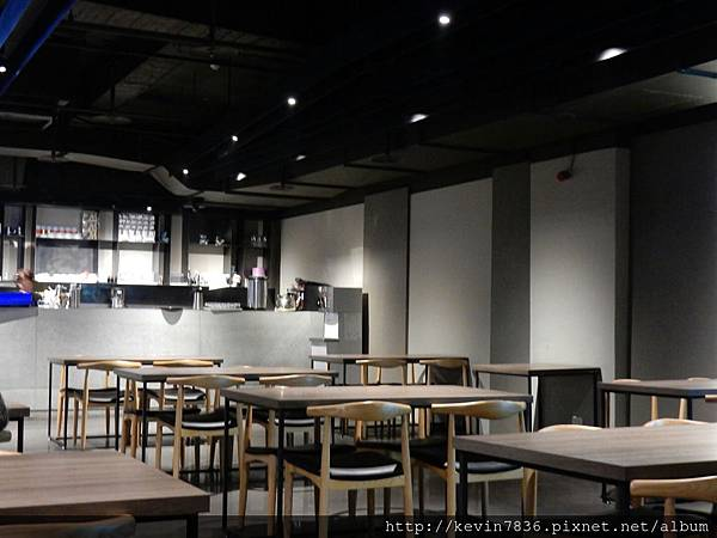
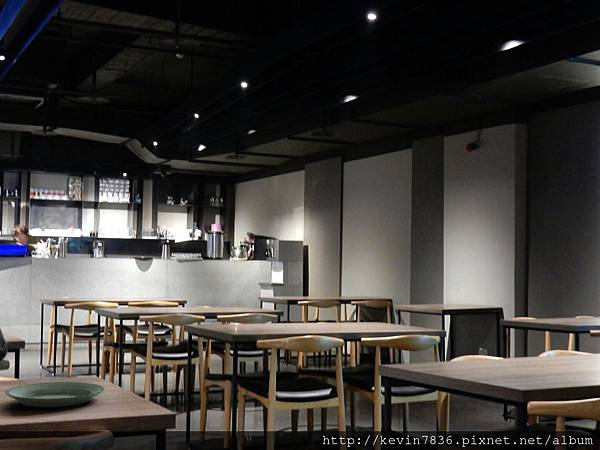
+ plate (55, 395)
